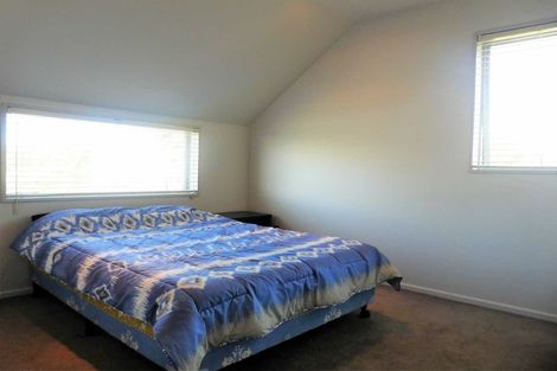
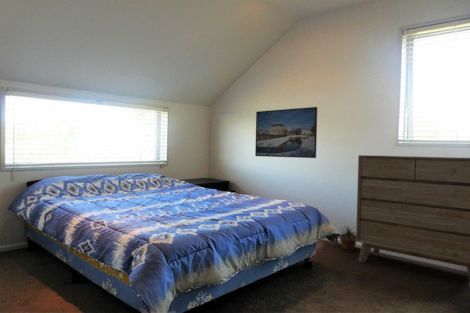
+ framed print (284, 133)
+ dresser (420, 212)
+ potted plant (348, 237)
